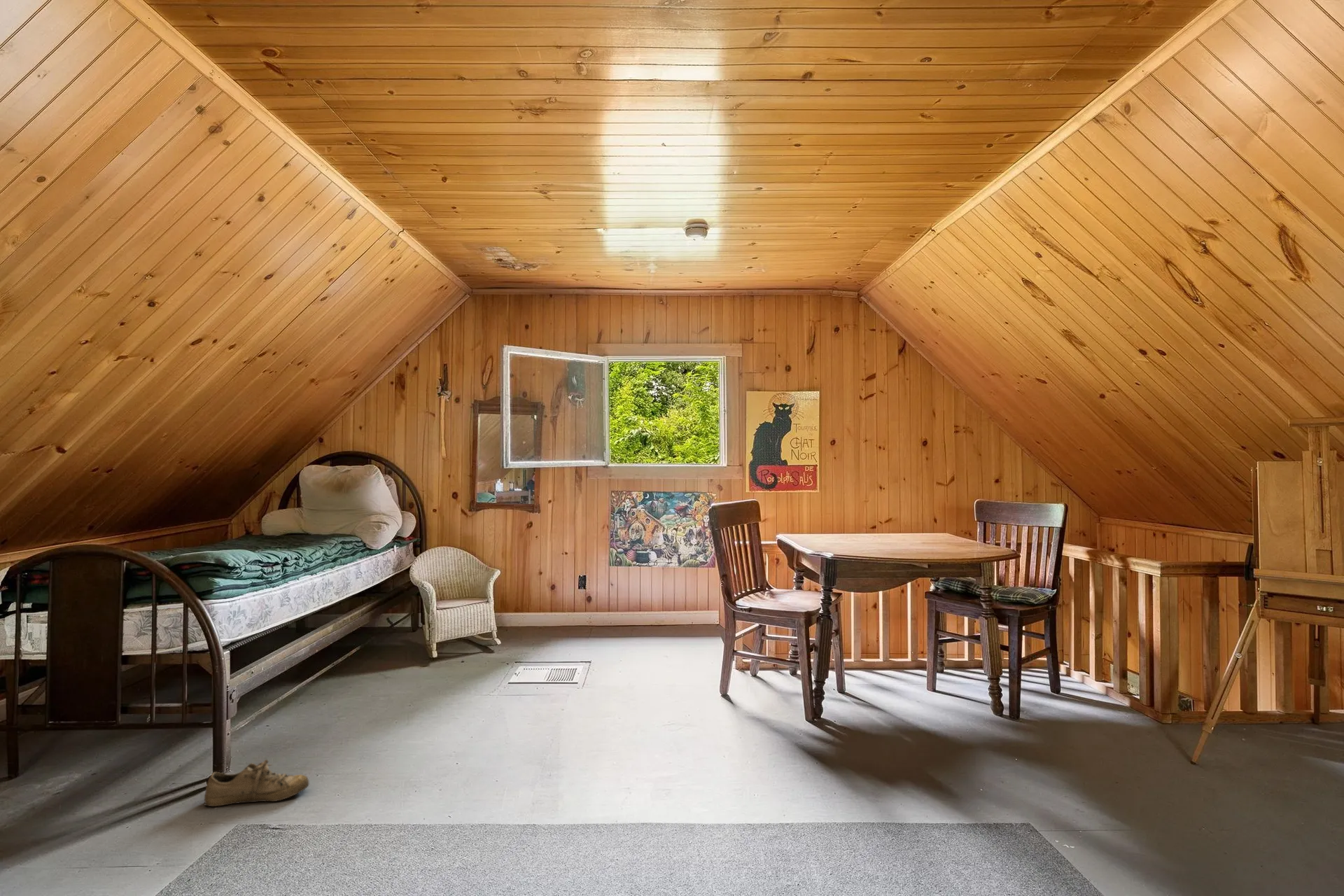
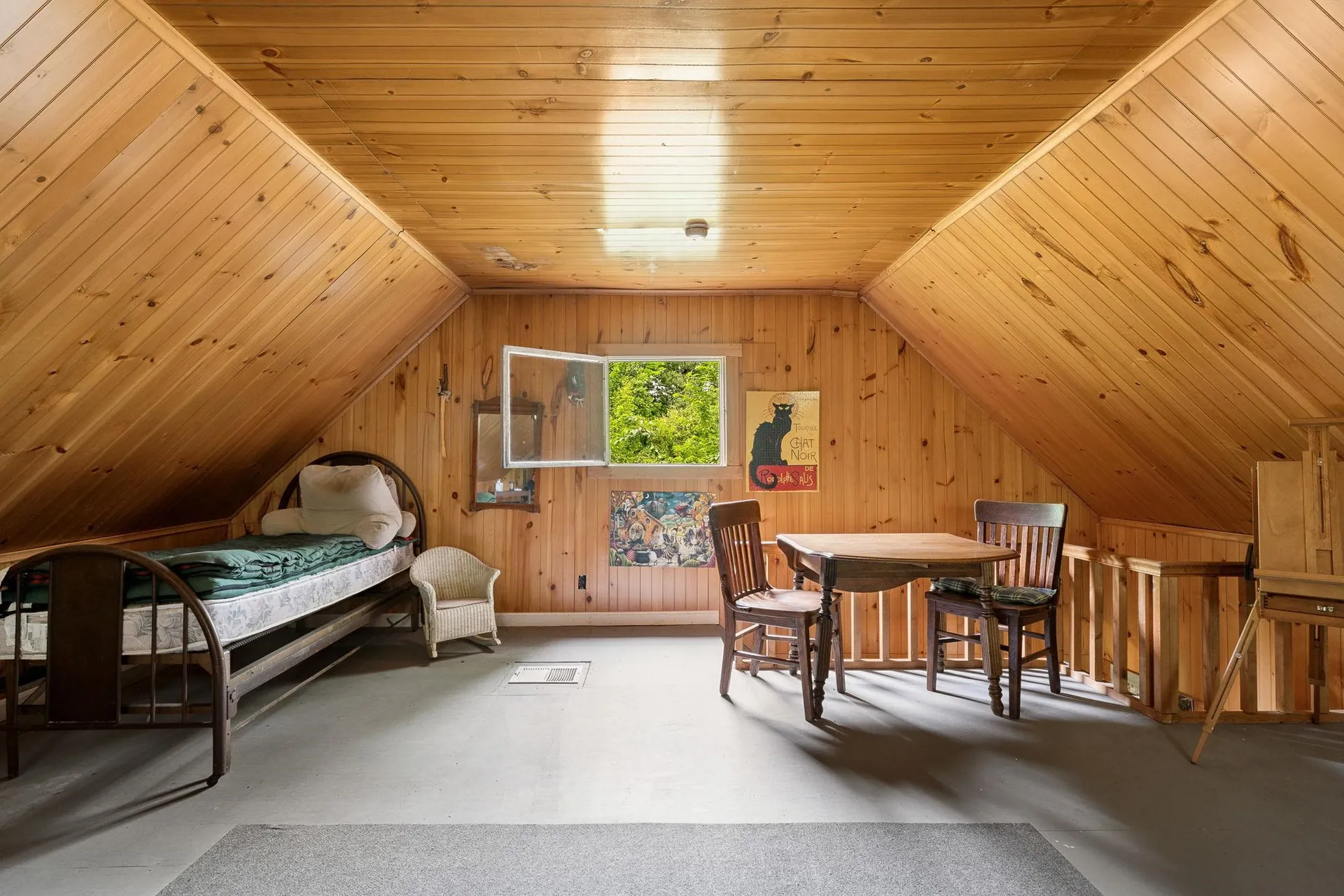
- shoe (259, 777)
